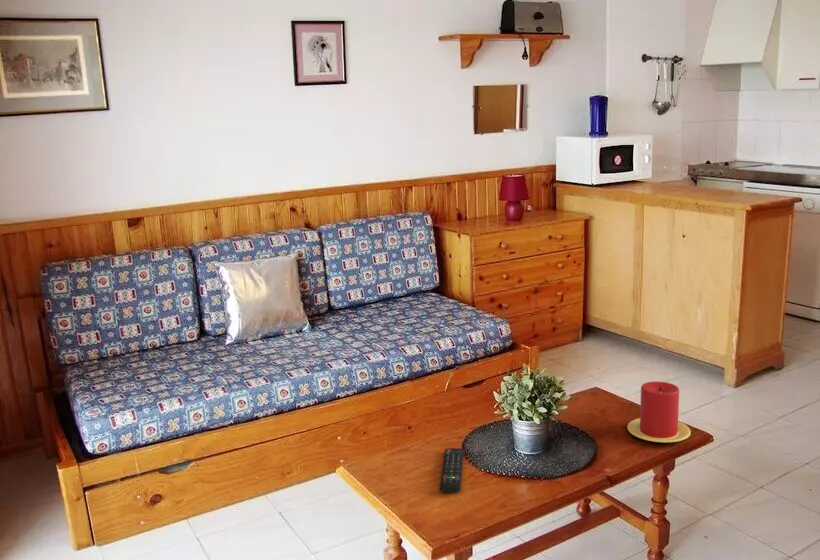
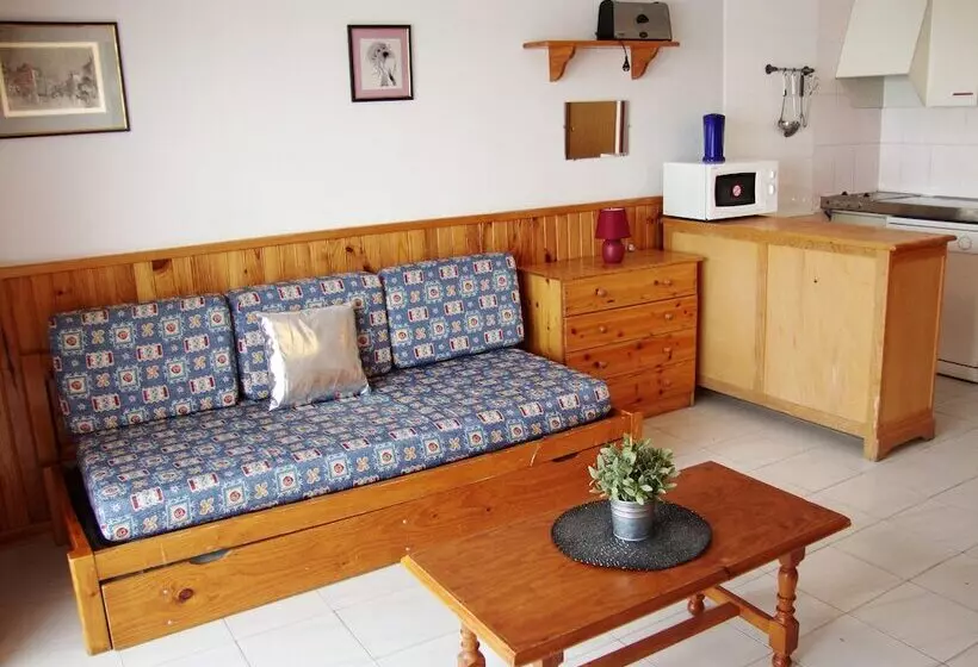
- remote control (452, 469)
- candle (659, 410)
